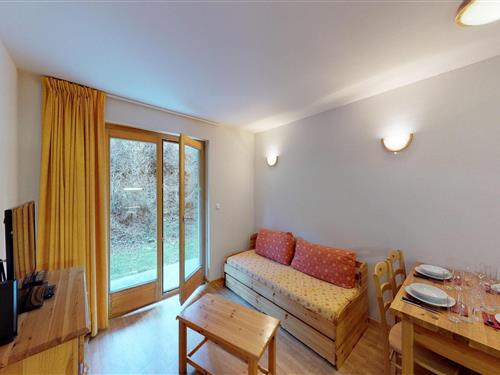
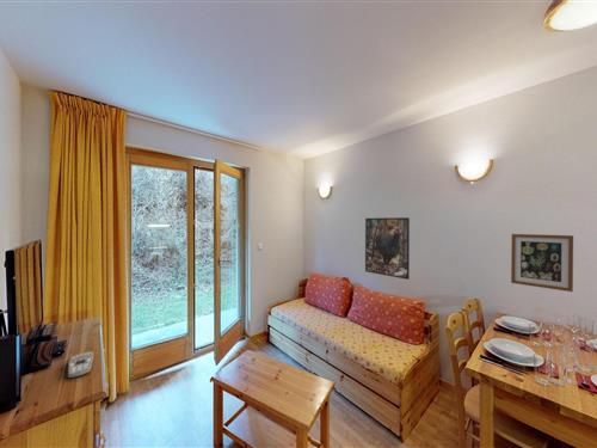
+ wall art (540, 260)
+ remote control (80, 364)
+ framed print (386, 246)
